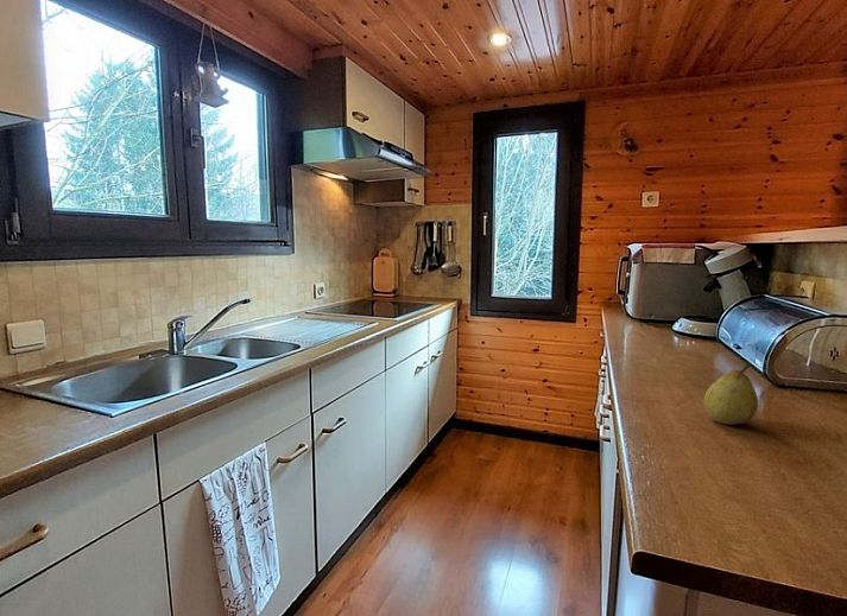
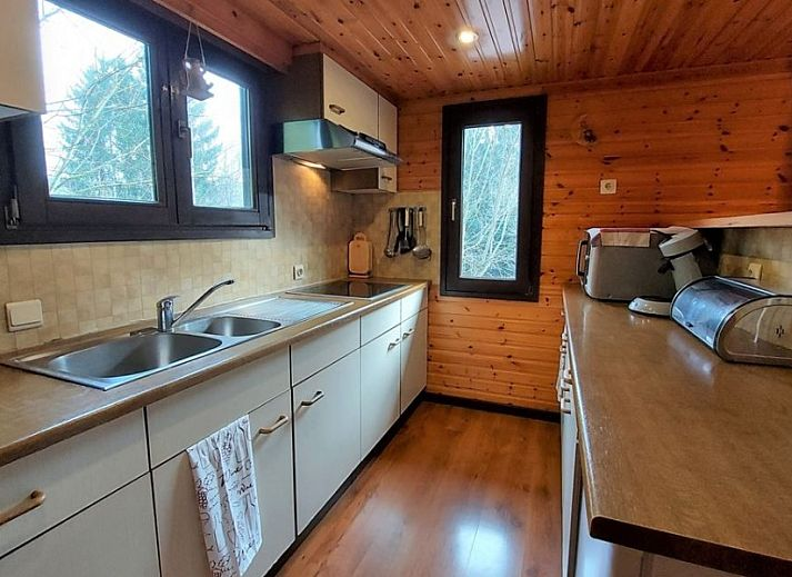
- fruit (731, 392)
